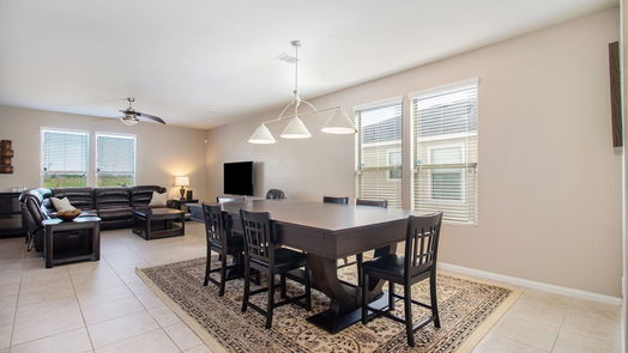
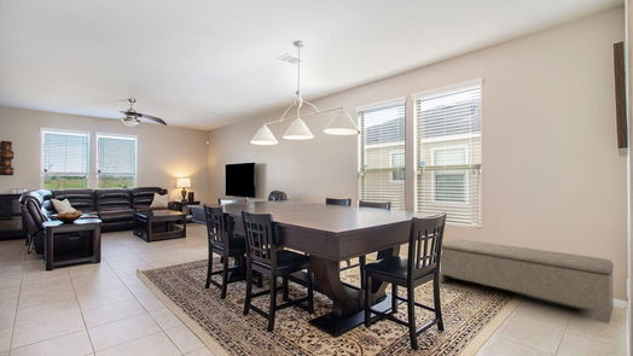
+ bench (512, 270)
